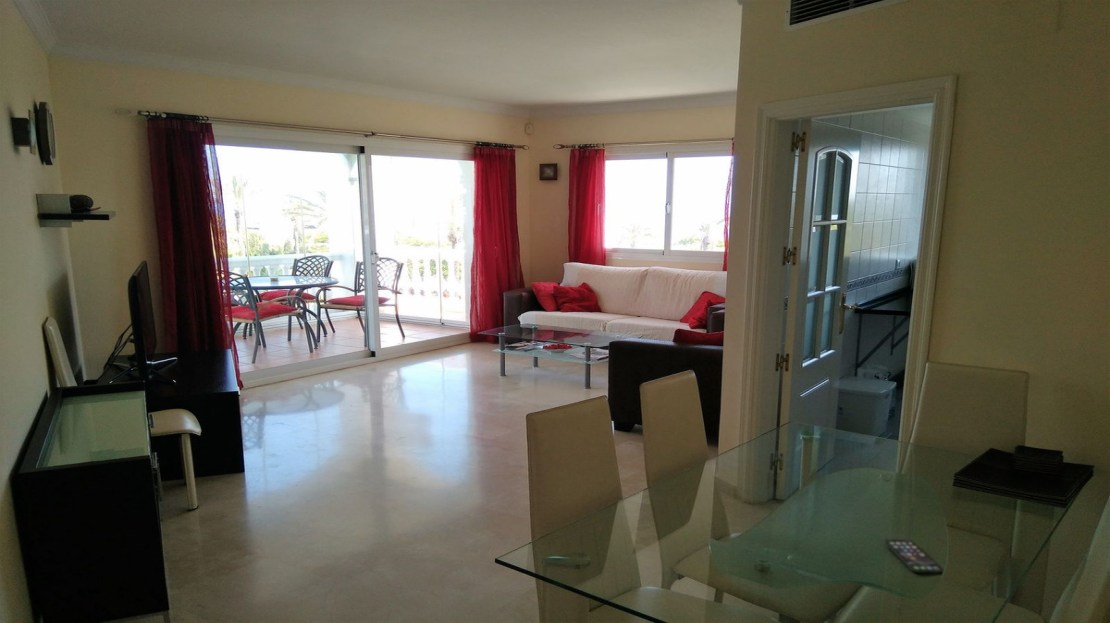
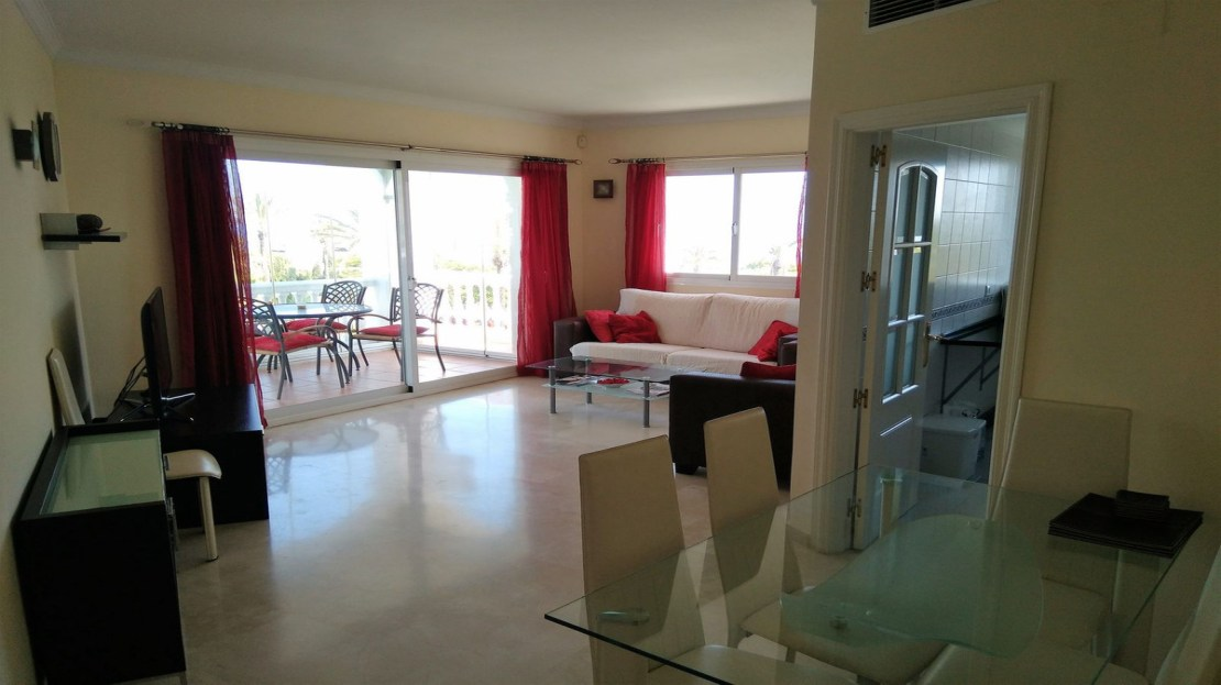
- smartphone (912, 555)
